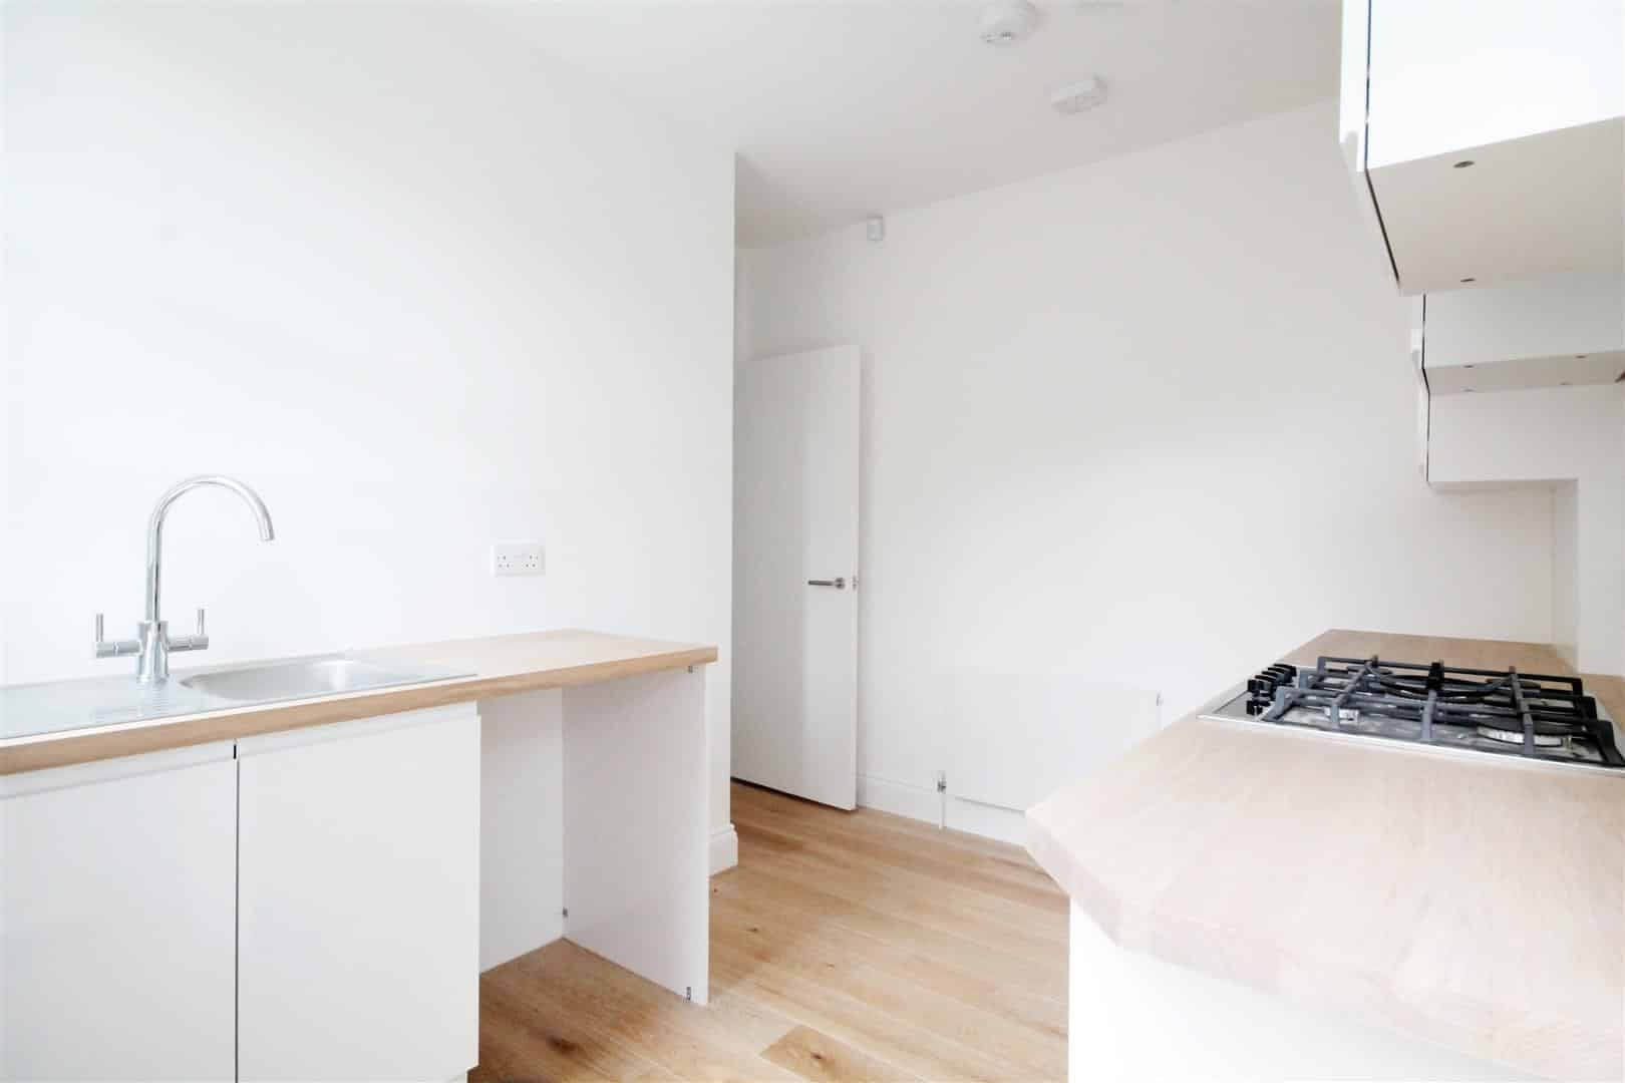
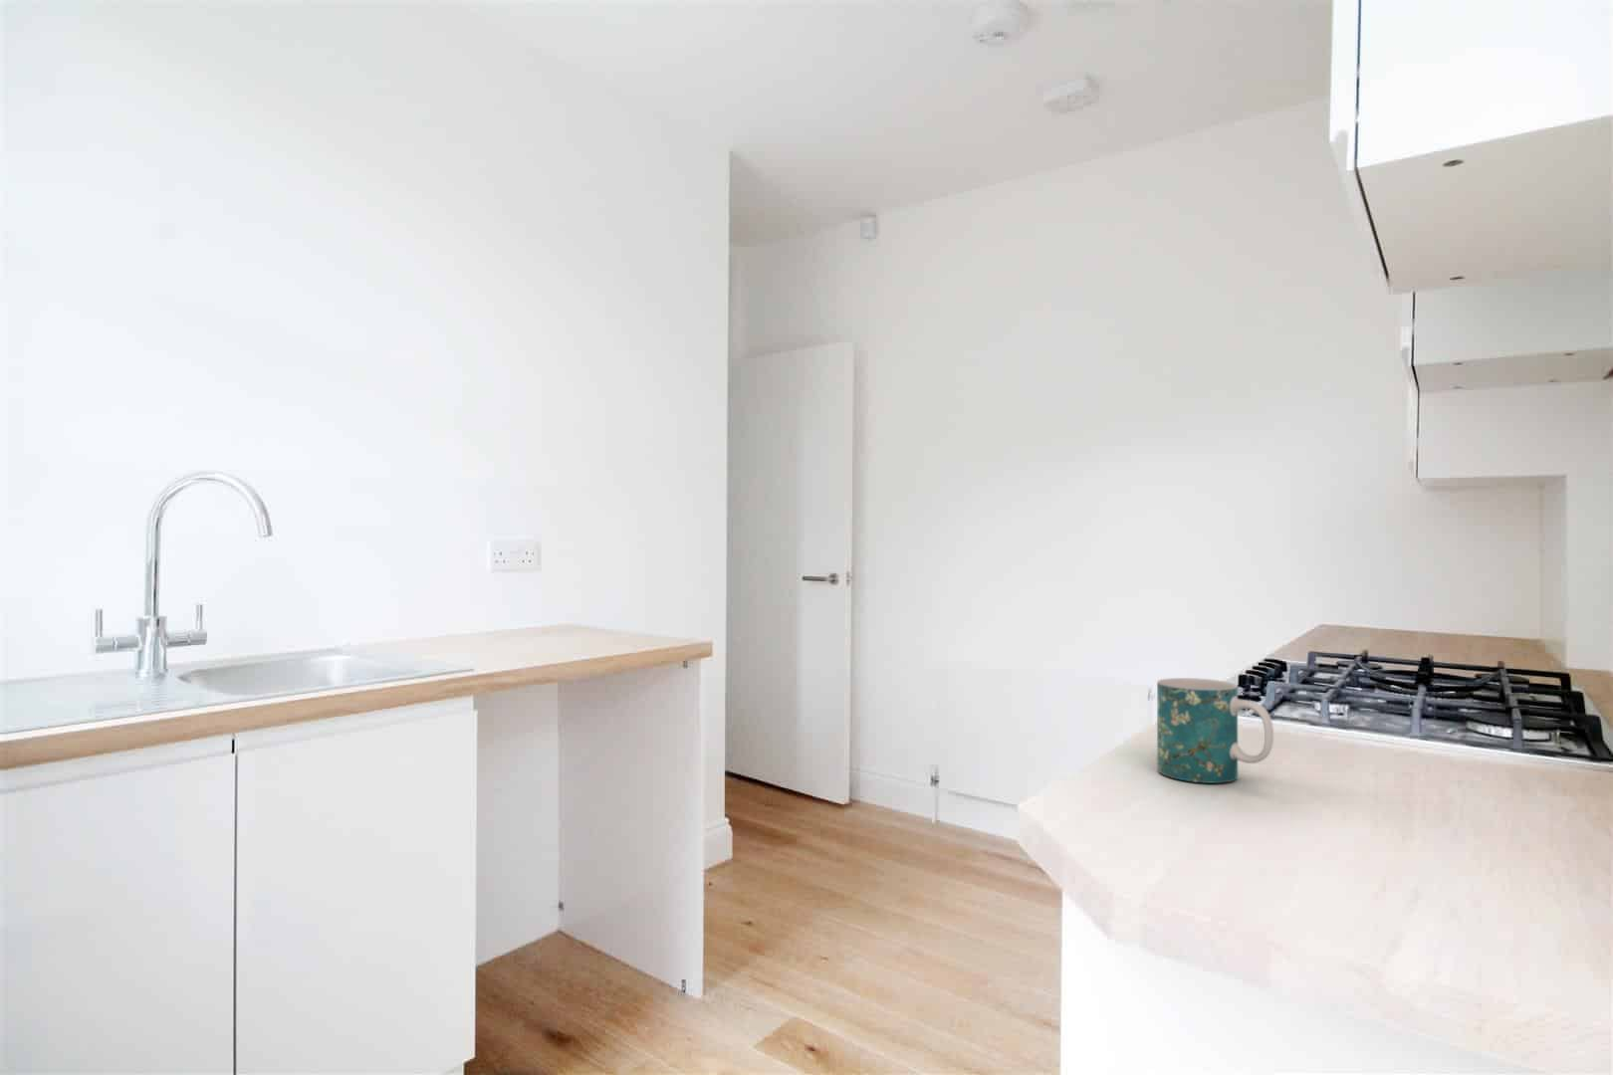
+ mug (1213, 731)
